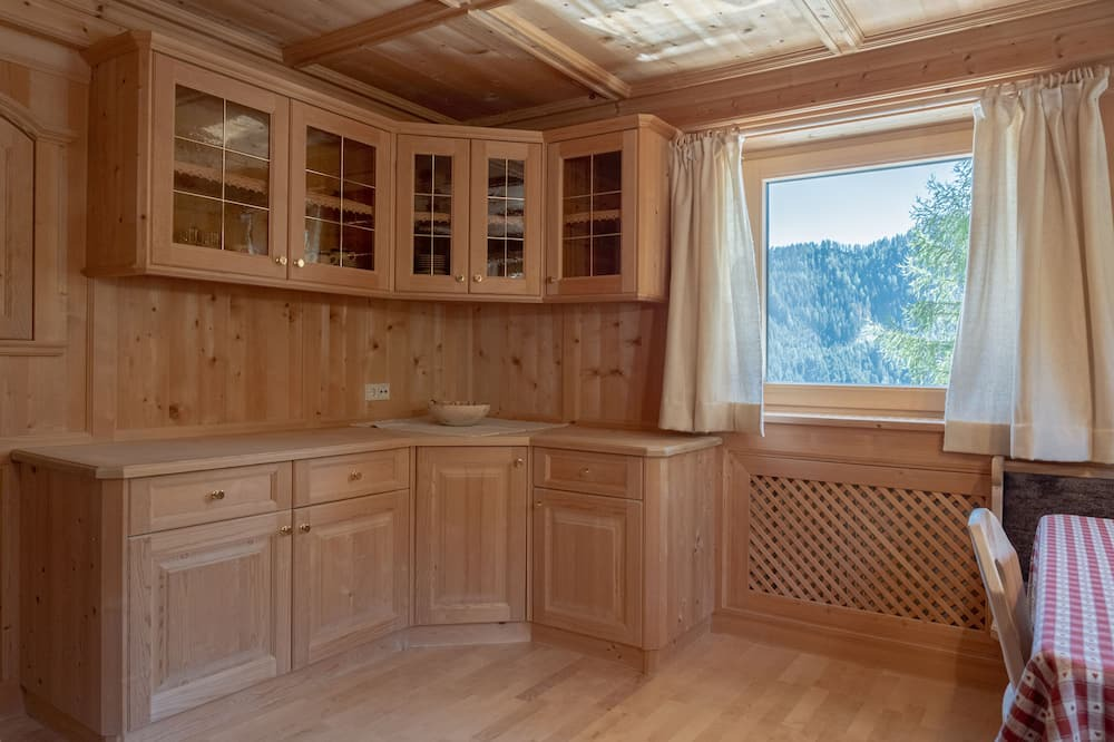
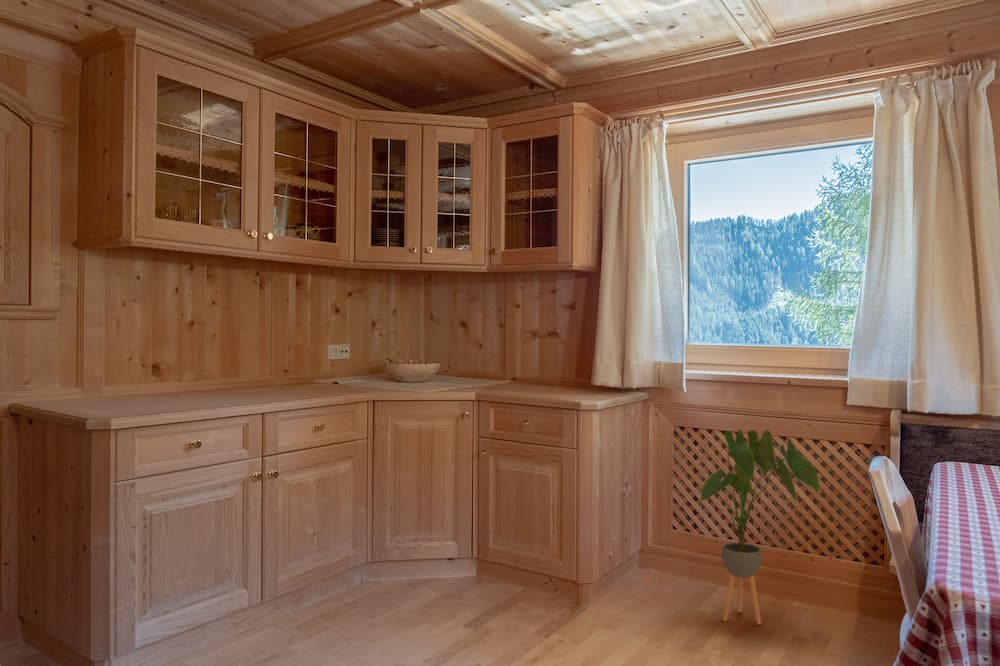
+ house plant (749, 522)
